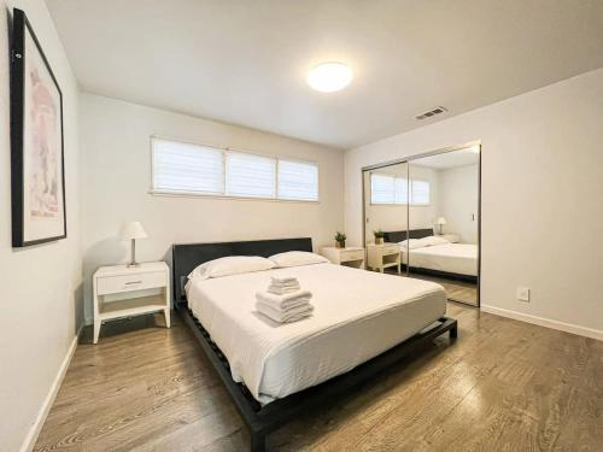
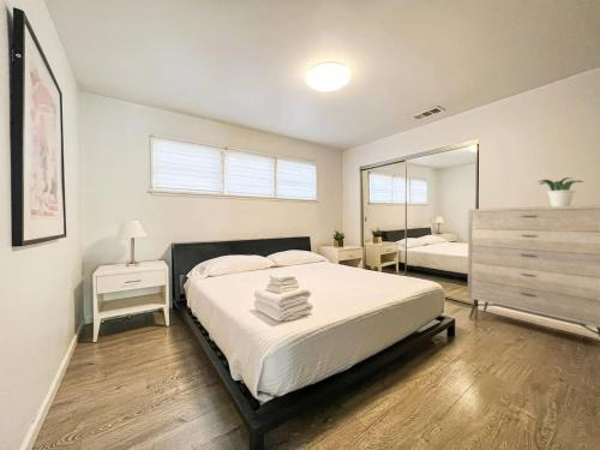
+ potted plant (557, 192)
+ dresser (534, 269)
